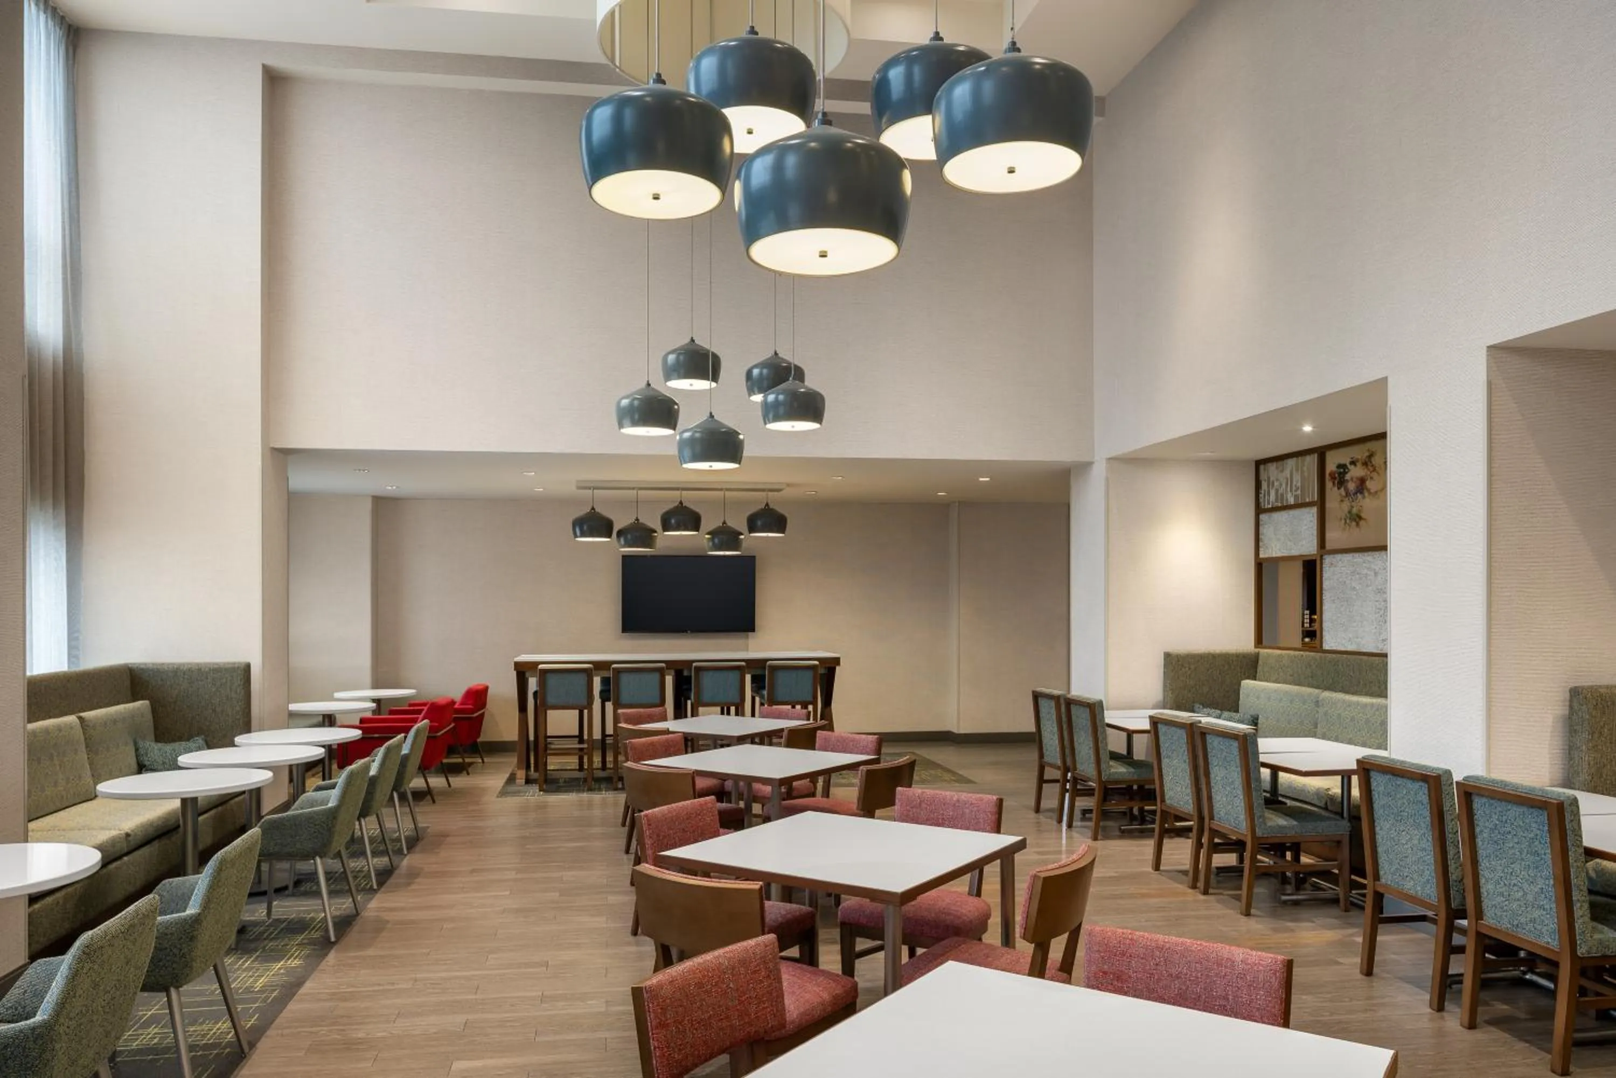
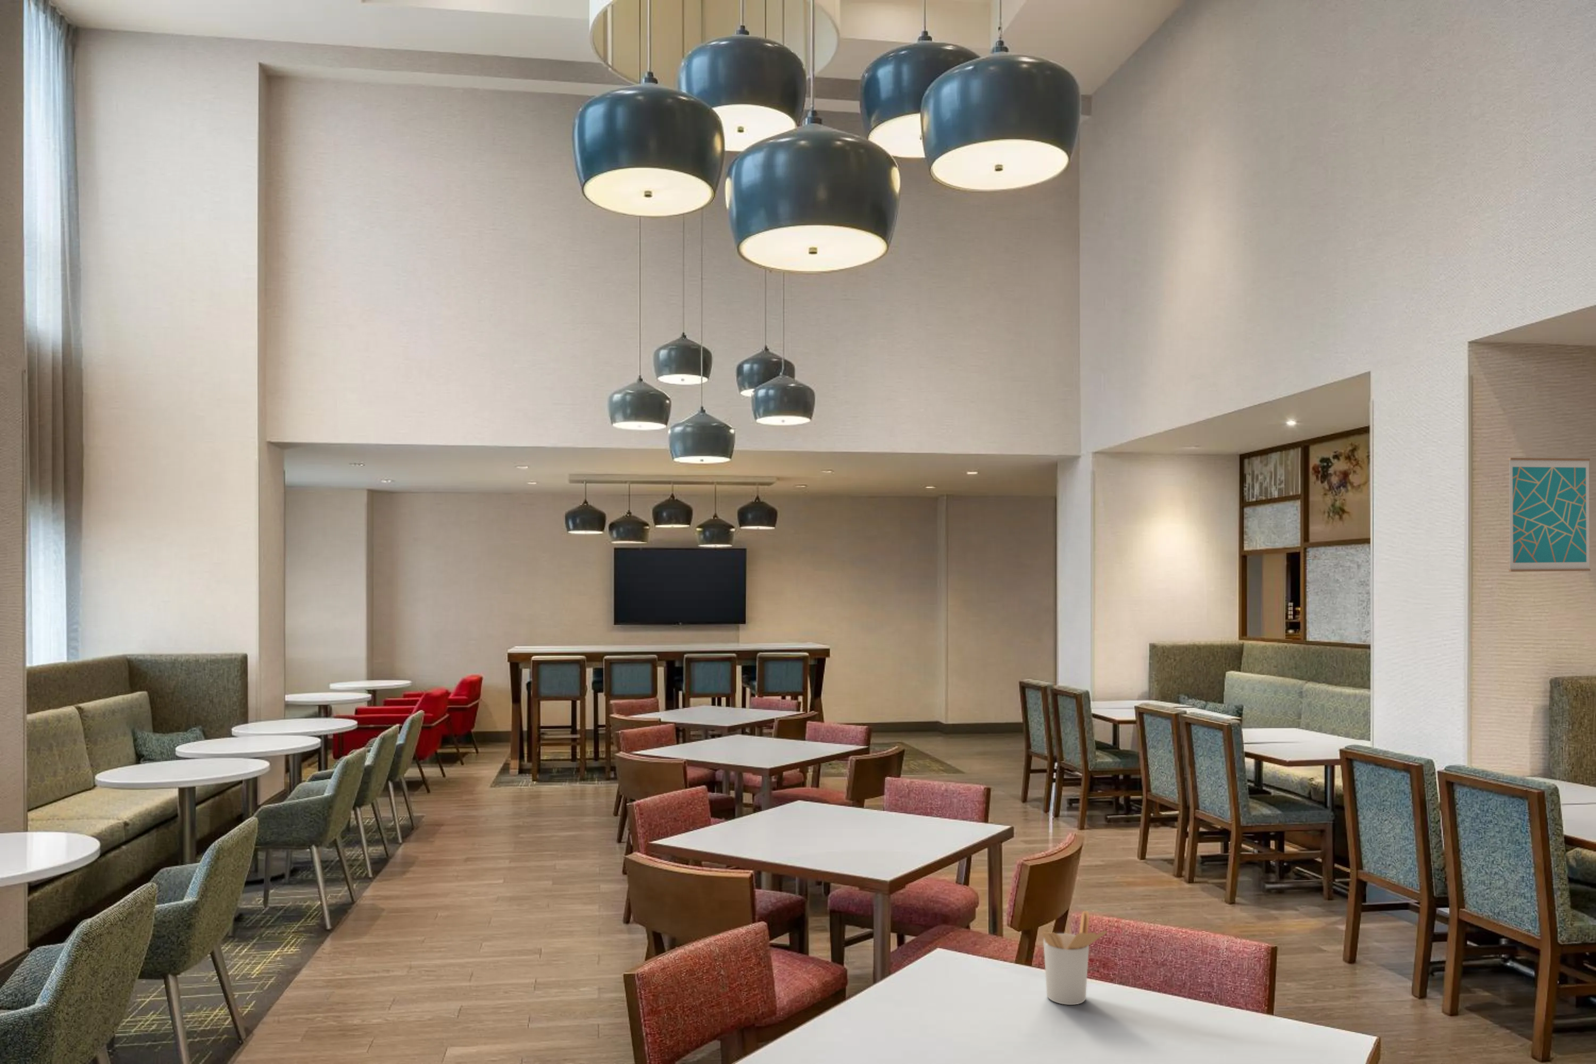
+ utensil holder (1074, 960)
+ wall art (1550, 514)
